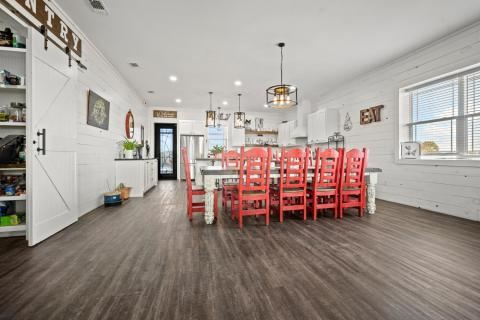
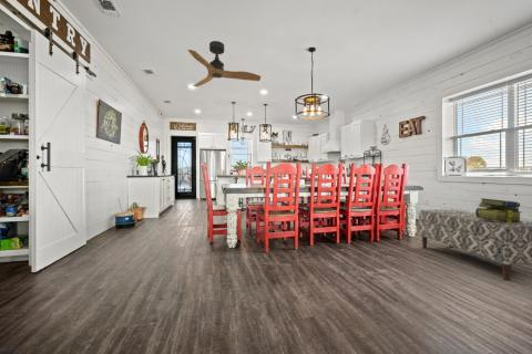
+ bench (473, 238)
+ ceiling fan (223, 63)
+ stack of books (498, 209)
